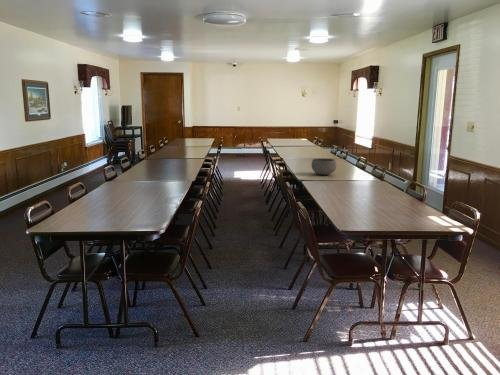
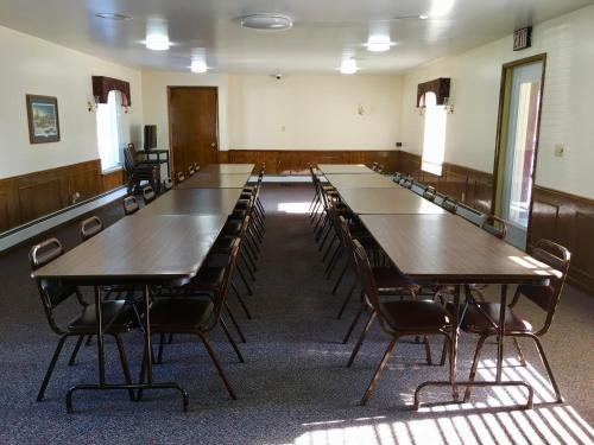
- bowl (323, 167)
